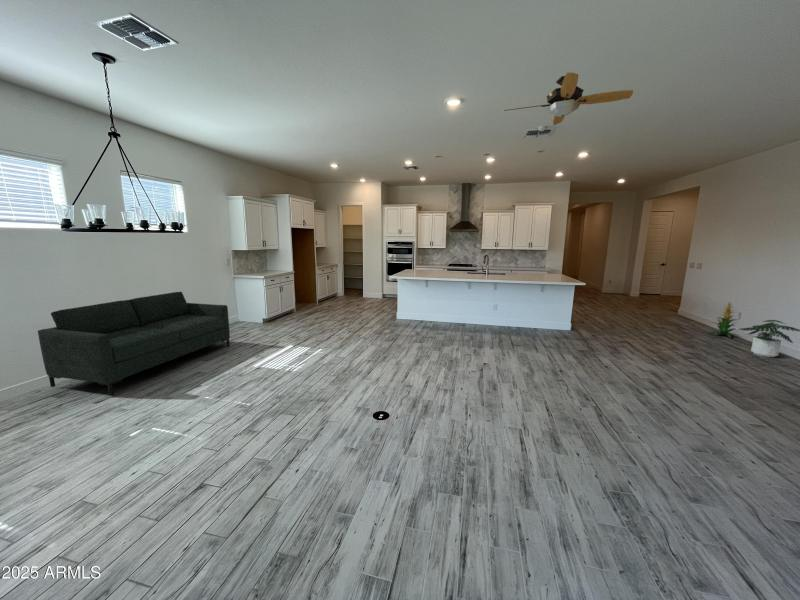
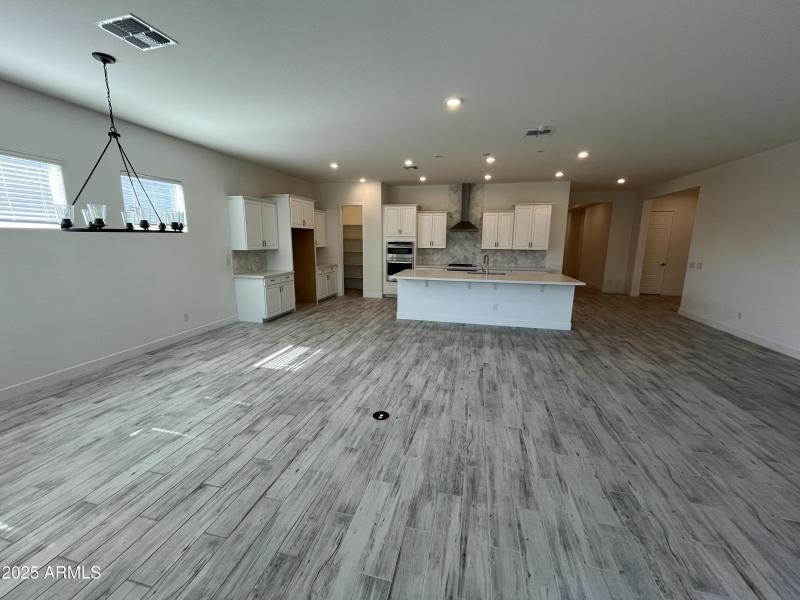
- sofa (152, 332)
- indoor plant (726, 318)
- ceiling fan (564, 98)
- potted plant (767, 338)
